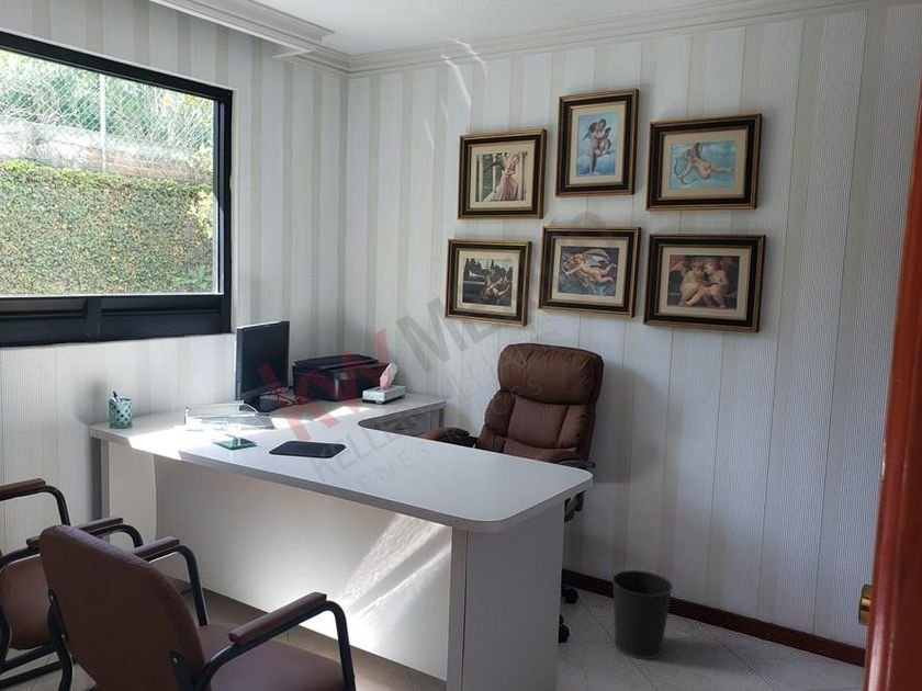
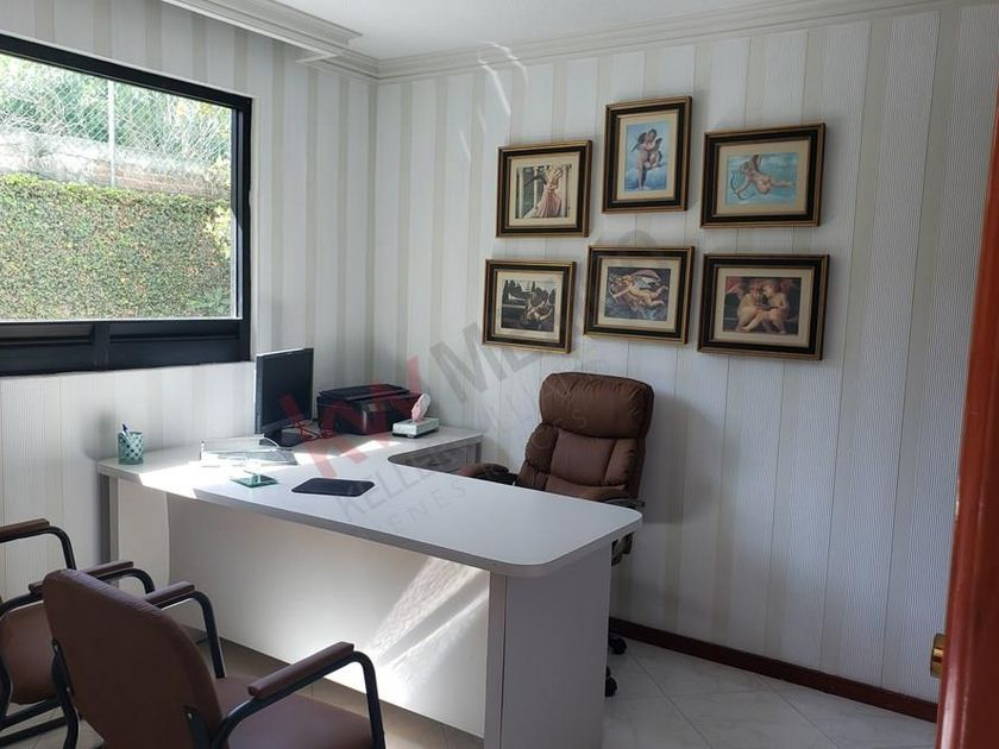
- wastebasket (640, 614)
